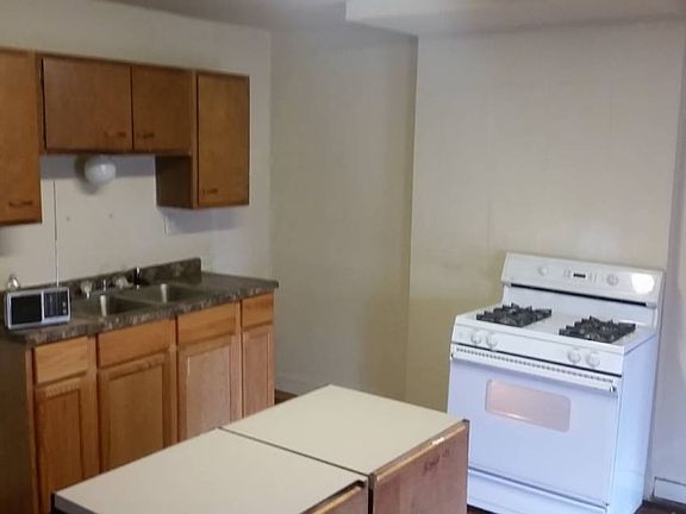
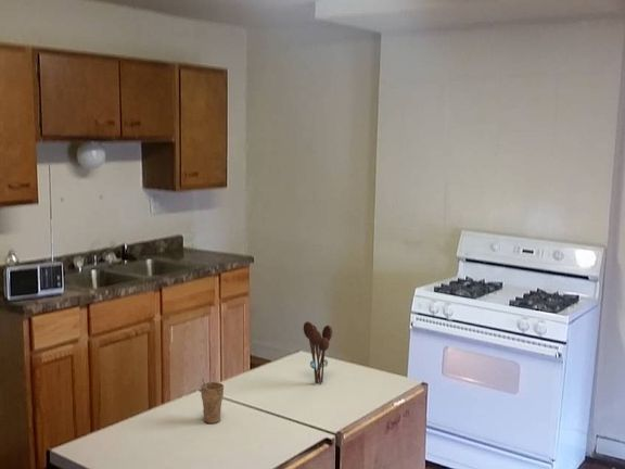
+ cup (212, 398)
+ utensil holder (317, 352)
